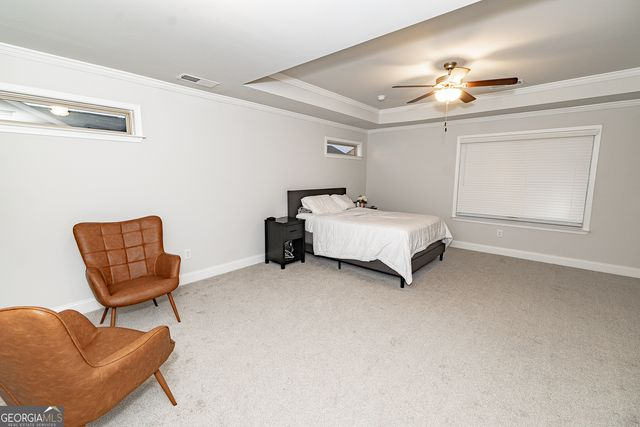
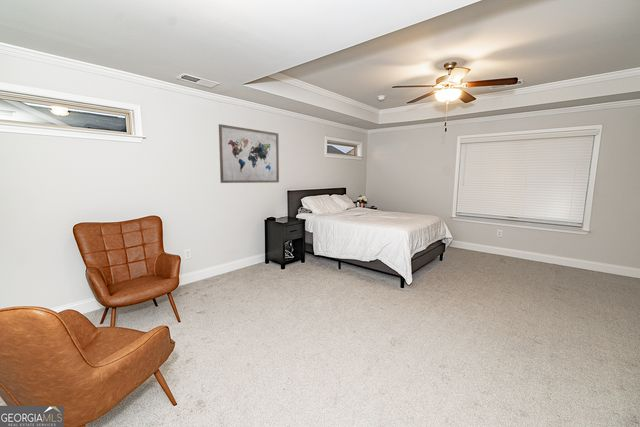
+ wall art (251, 156)
